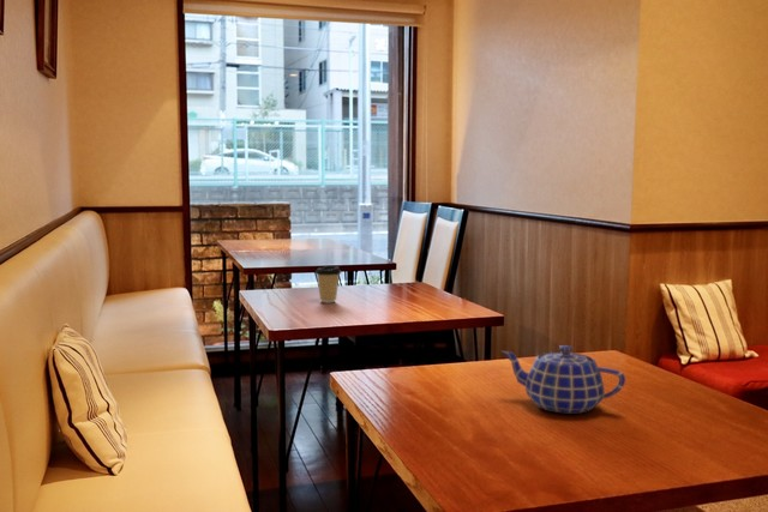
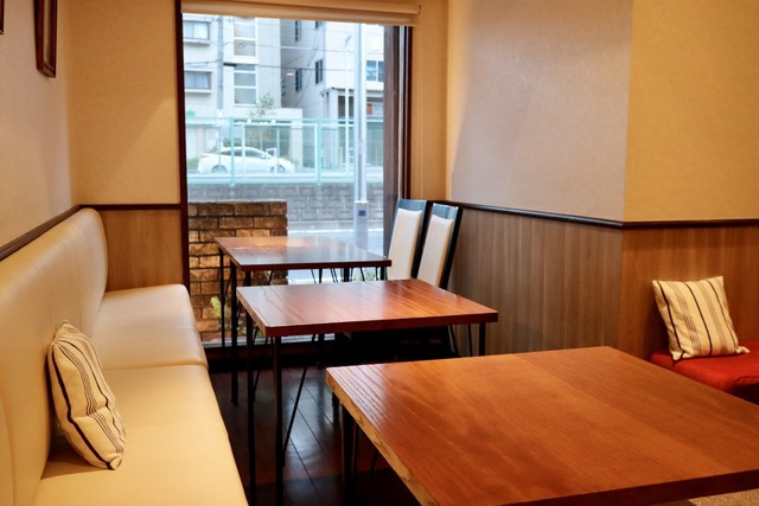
- coffee cup (328, 284)
- teapot (560, 375)
